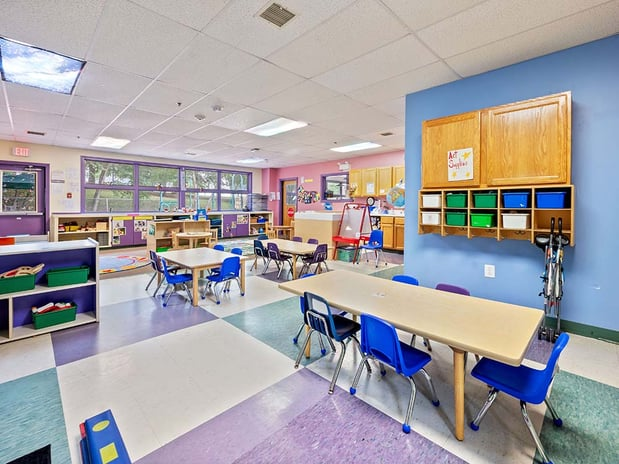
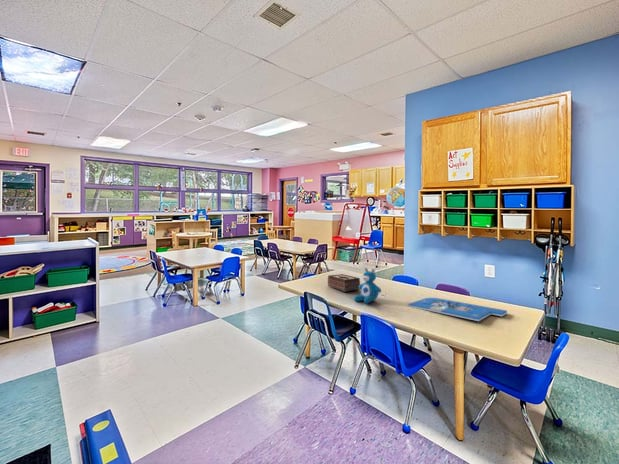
+ board game (455, 306)
+ teddy bear (366, 285)
+ tissue box (343, 282)
